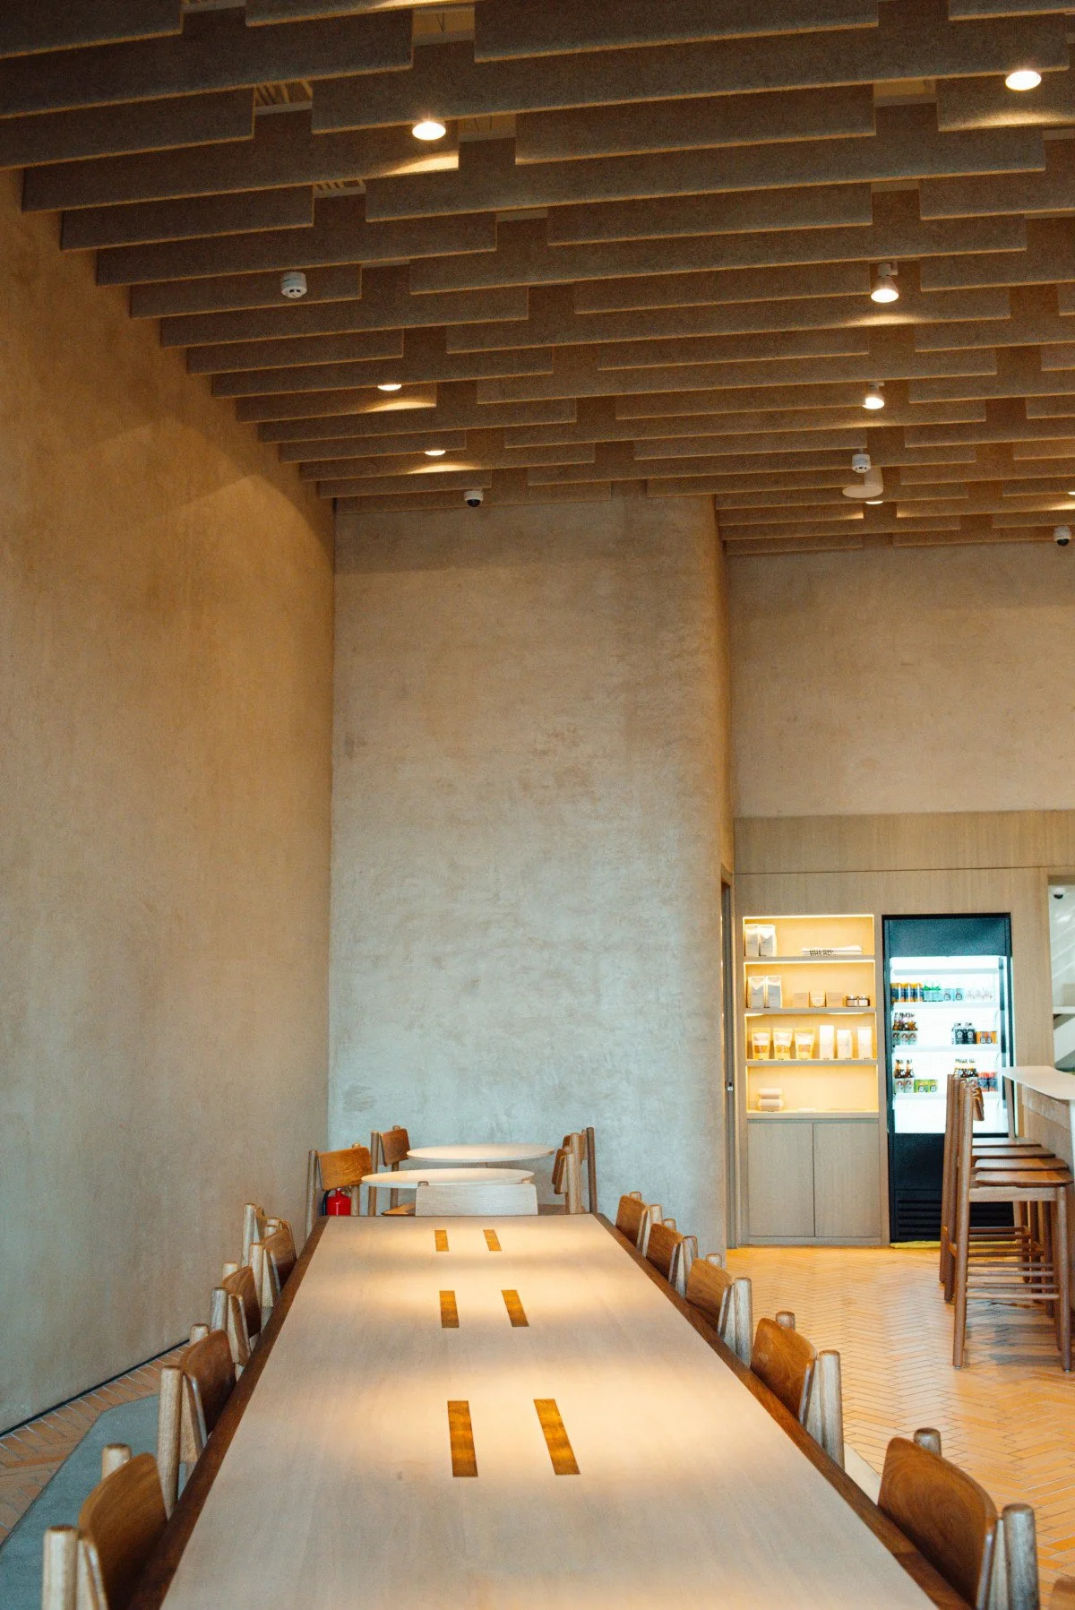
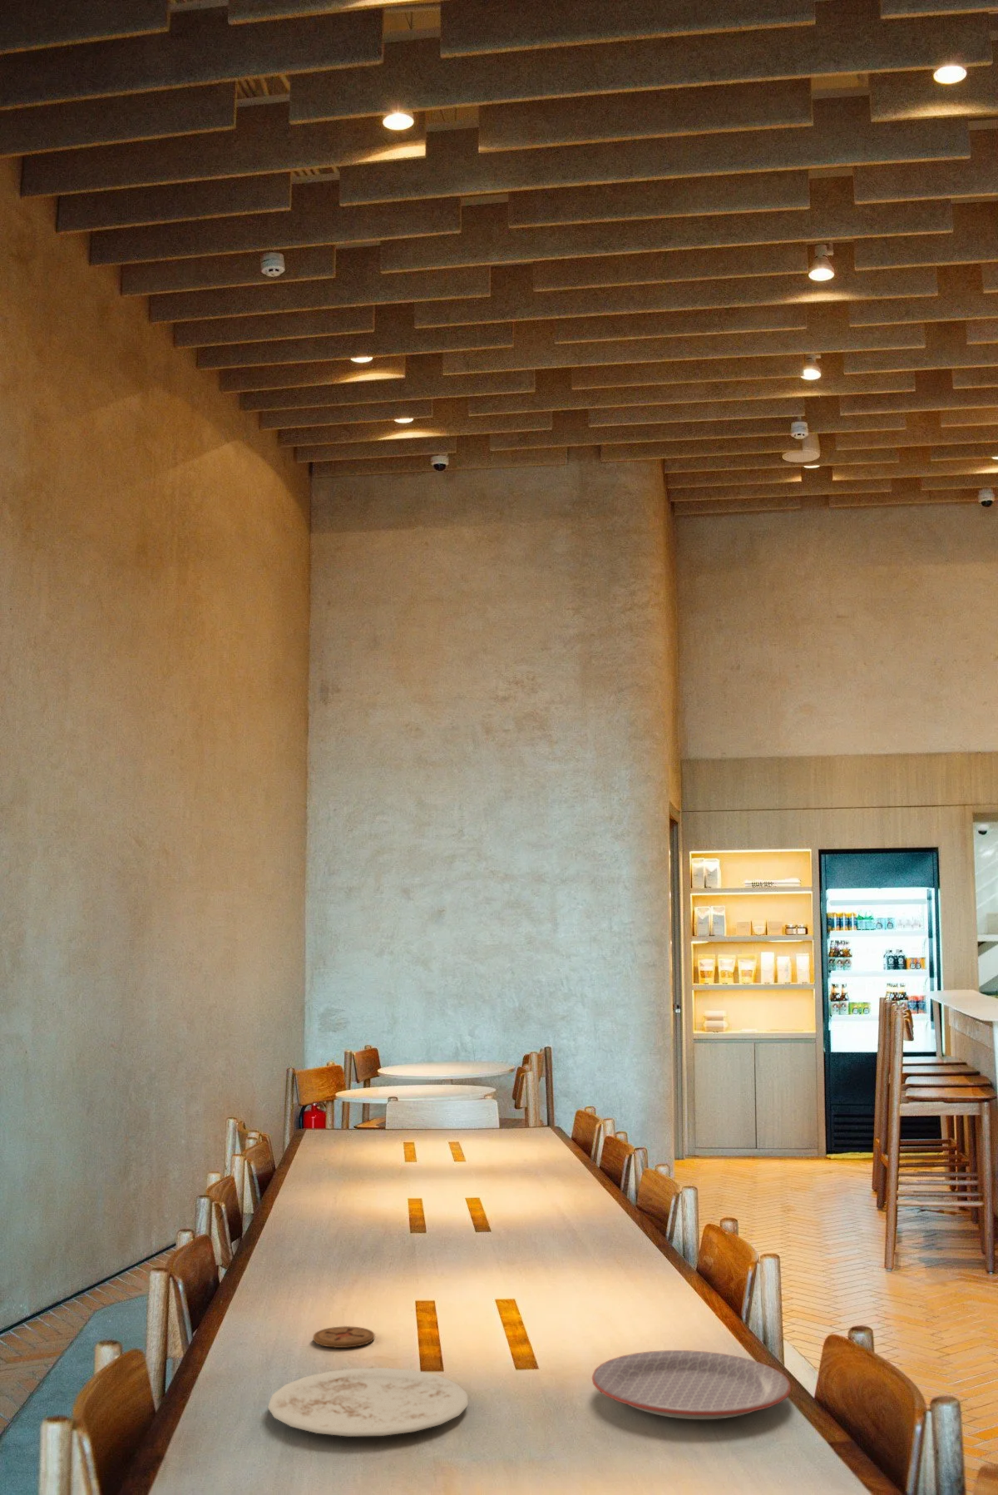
+ plate (691, 1387)
+ coaster (343, 1336)
+ plate (369, 1403)
